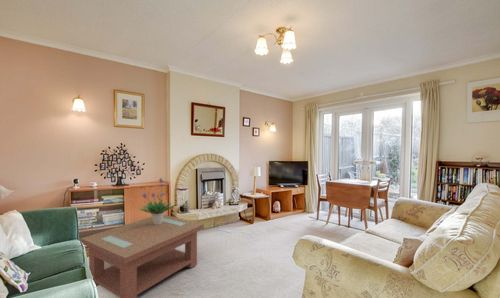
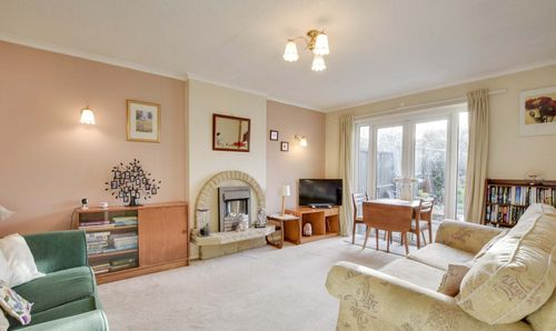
- coffee table (147, 252)
- potted plant (158, 202)
